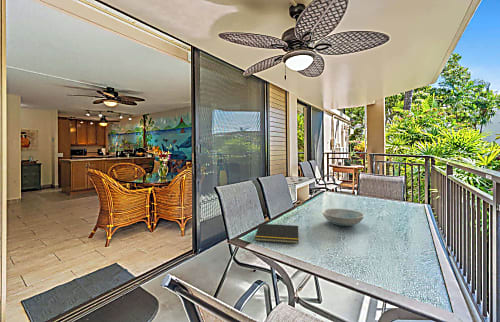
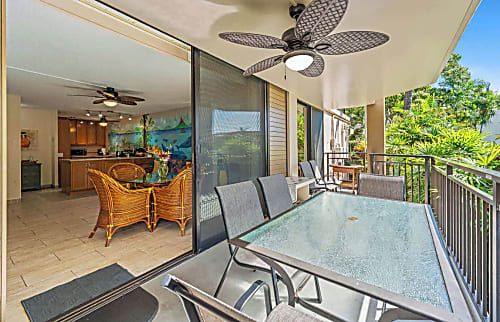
- notepad (277, 232)
- dish (342, 218)
